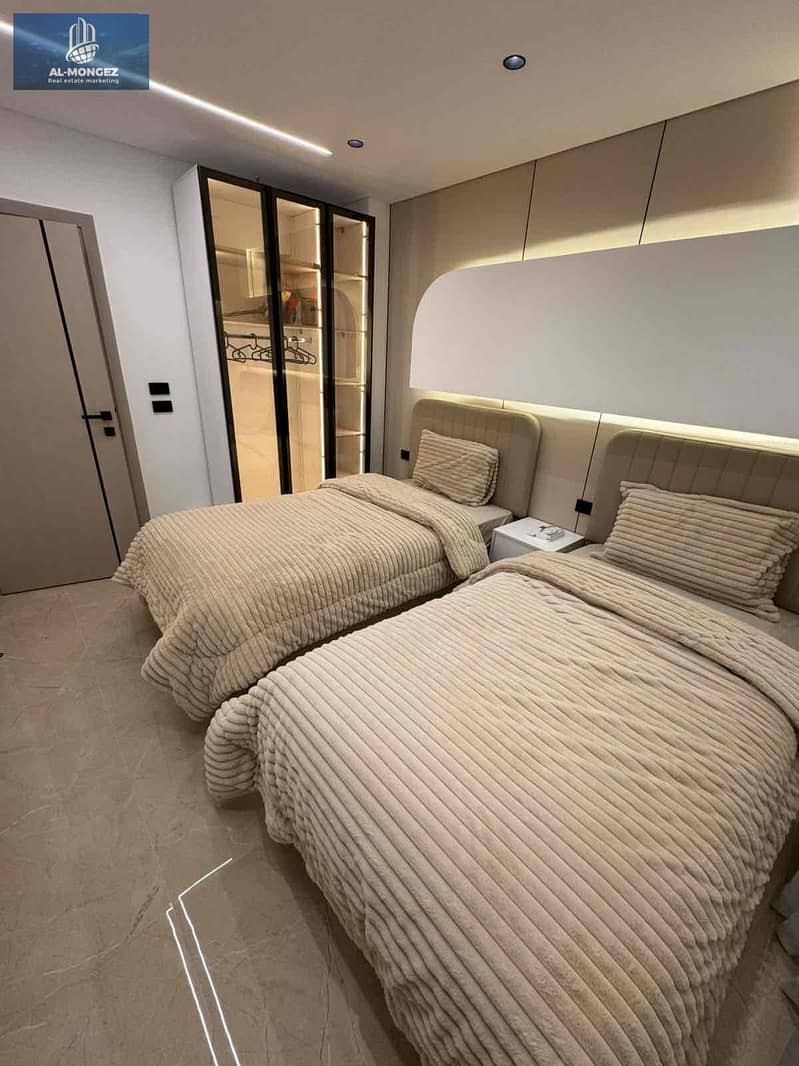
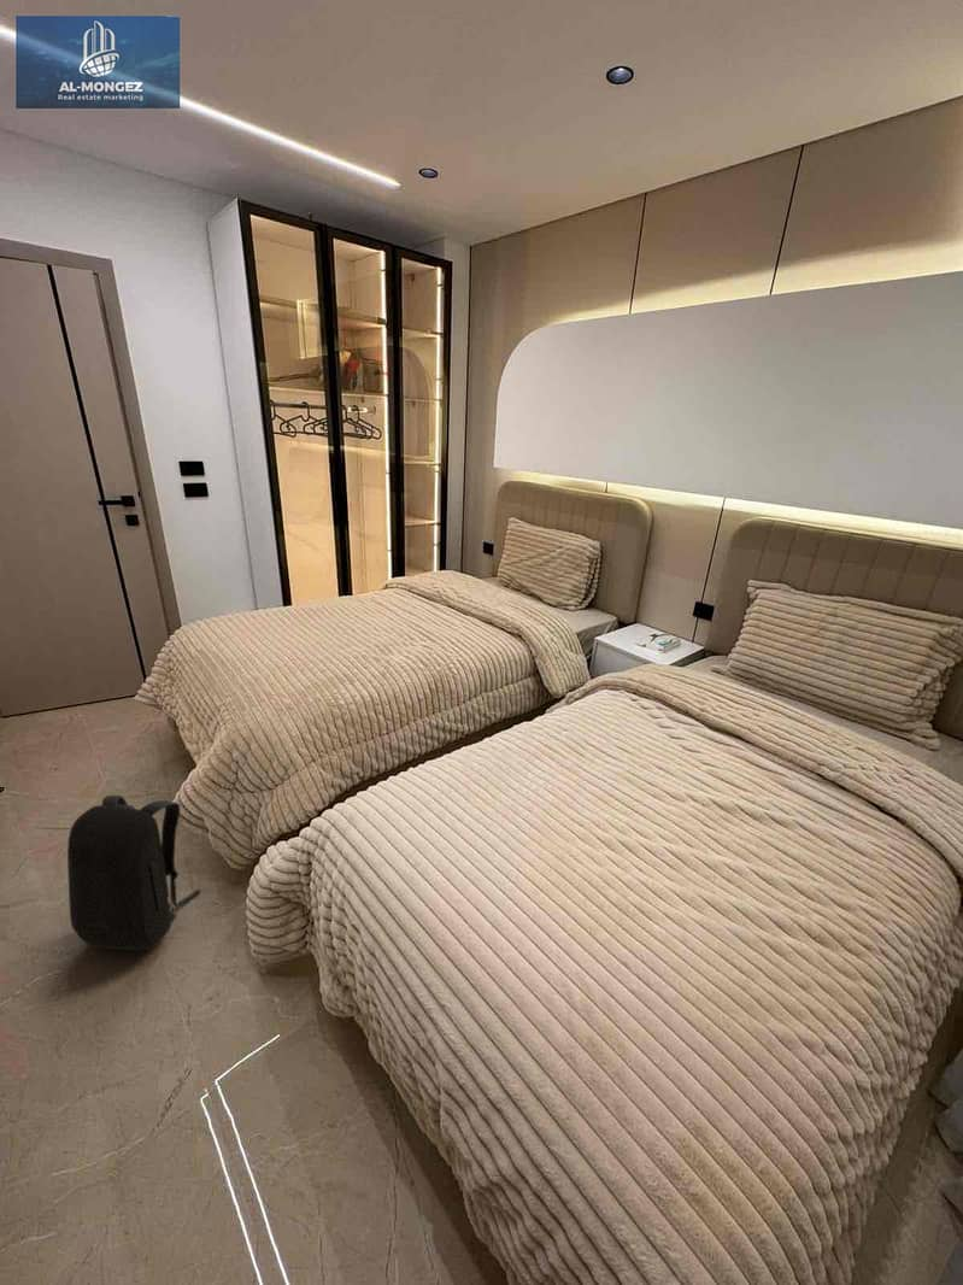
+ backpack (129, 870)
